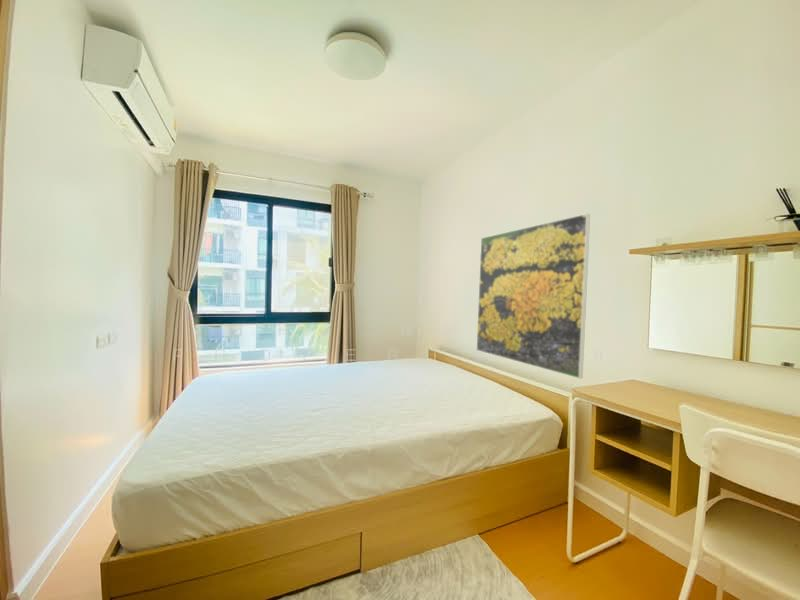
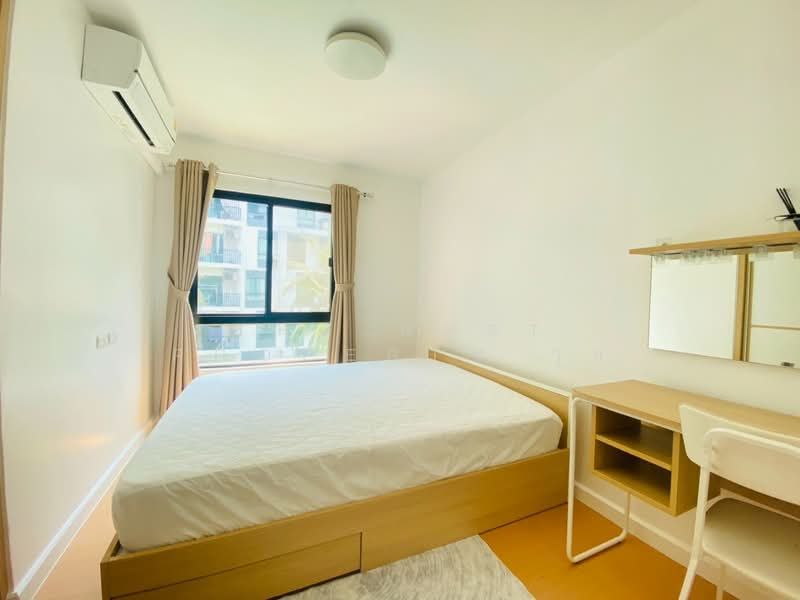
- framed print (522, 295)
